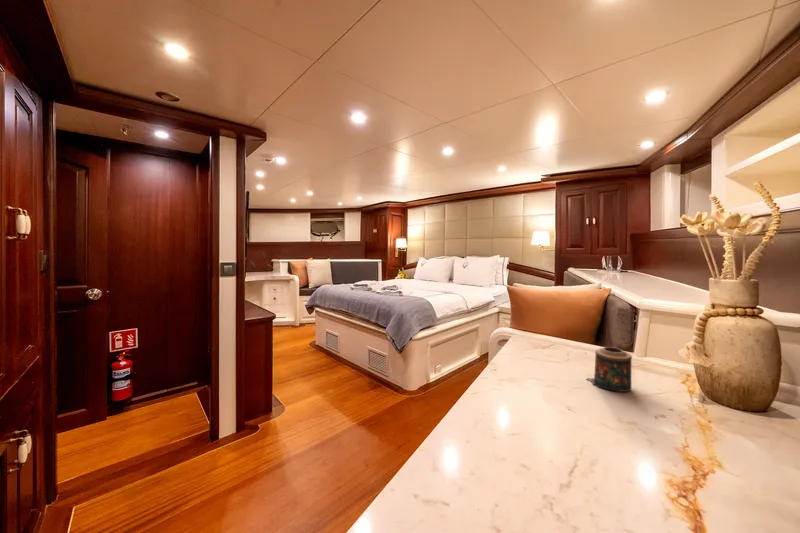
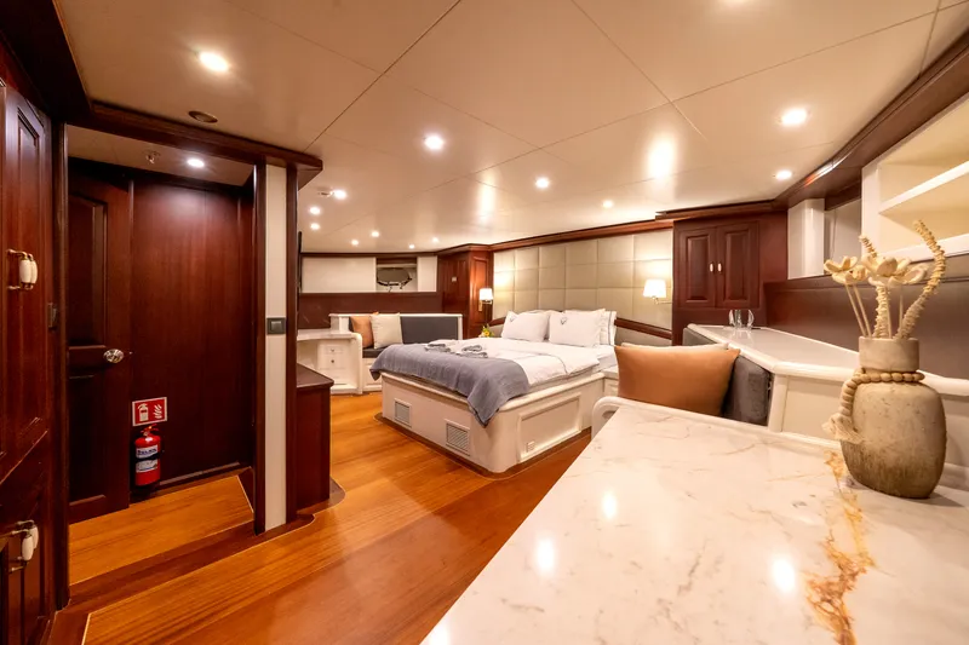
- candle (607, 365)
